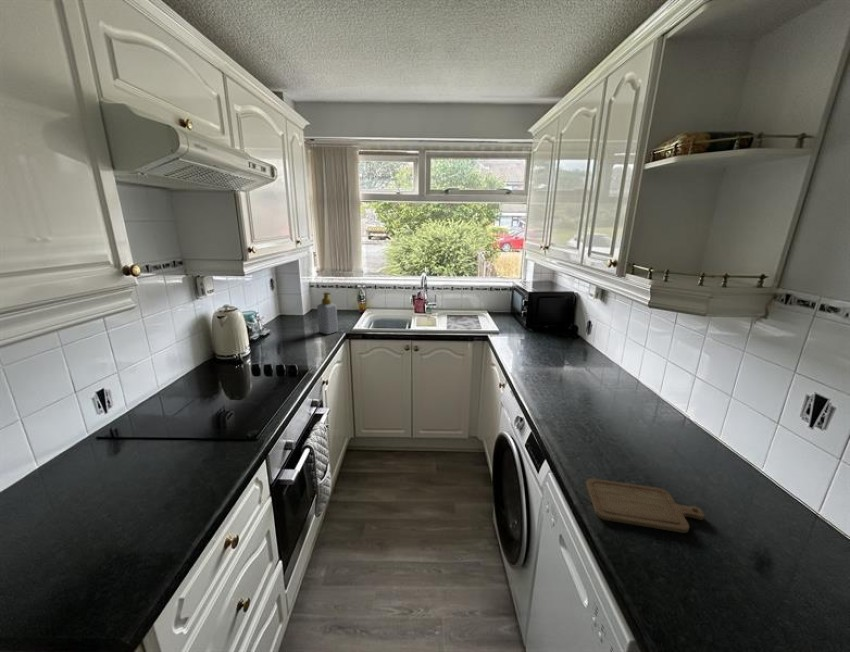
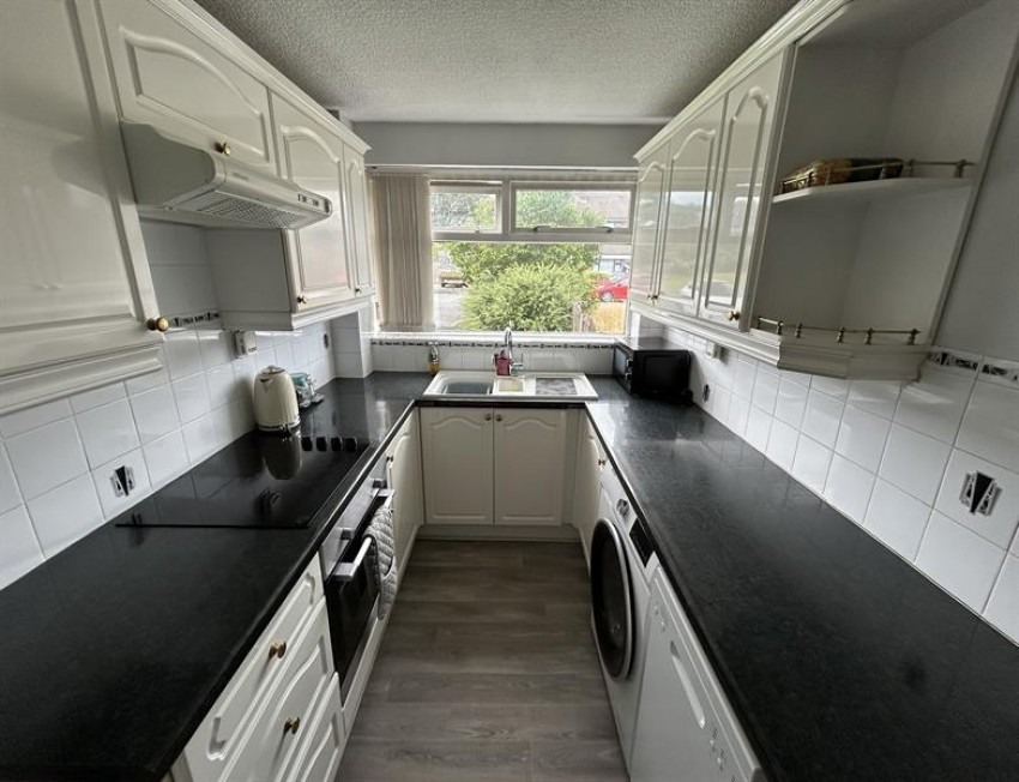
- chopping board (645, 504)
- soap bottle (327, 312)
